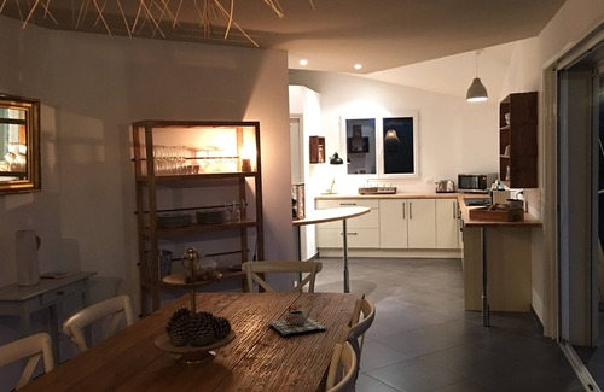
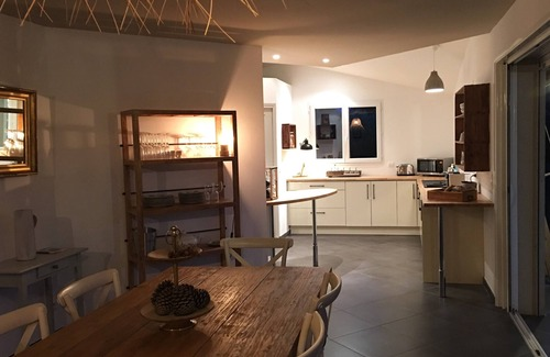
- teapot (296, 316)
